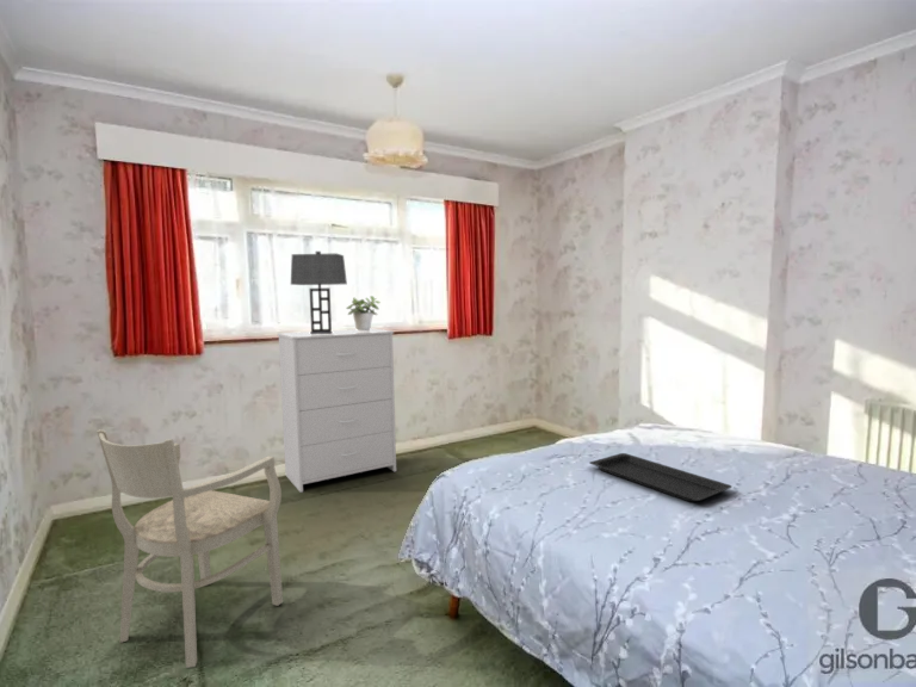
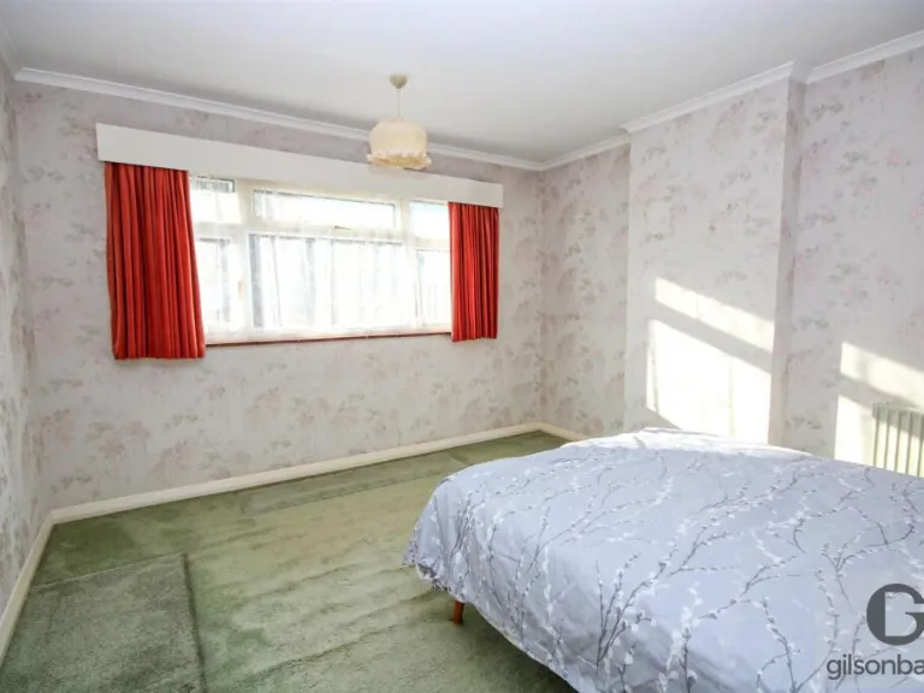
- serving tray (655, 476)
- dresser (339, 403)
- potted plant (364, 312)
- armchair (187, 525)
- table lamp (320, 292)
